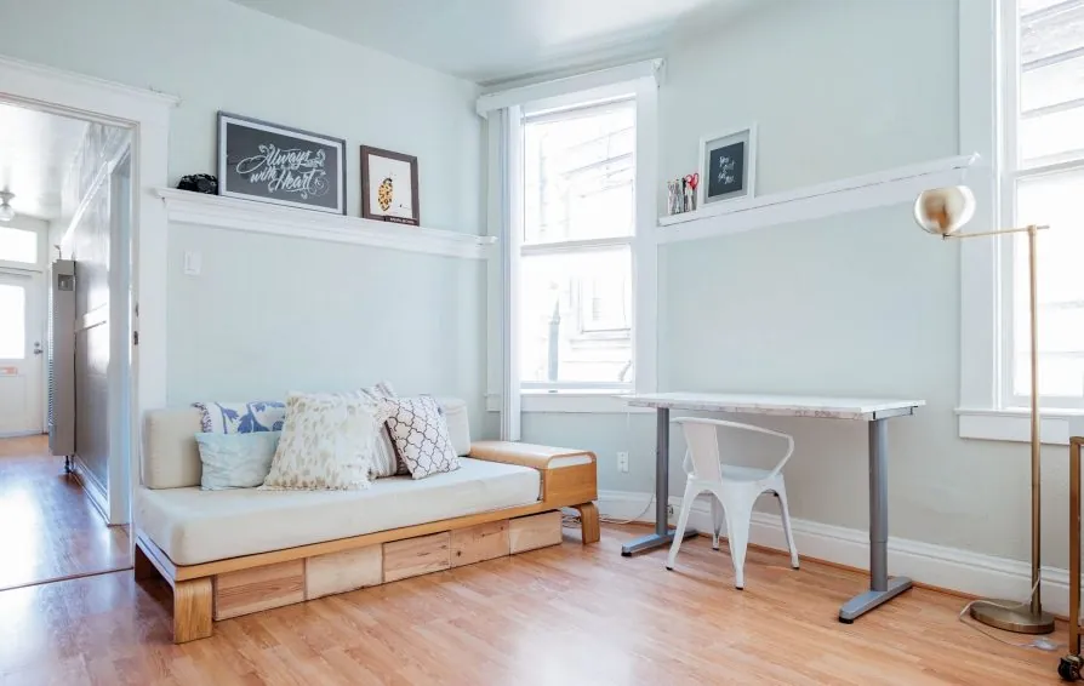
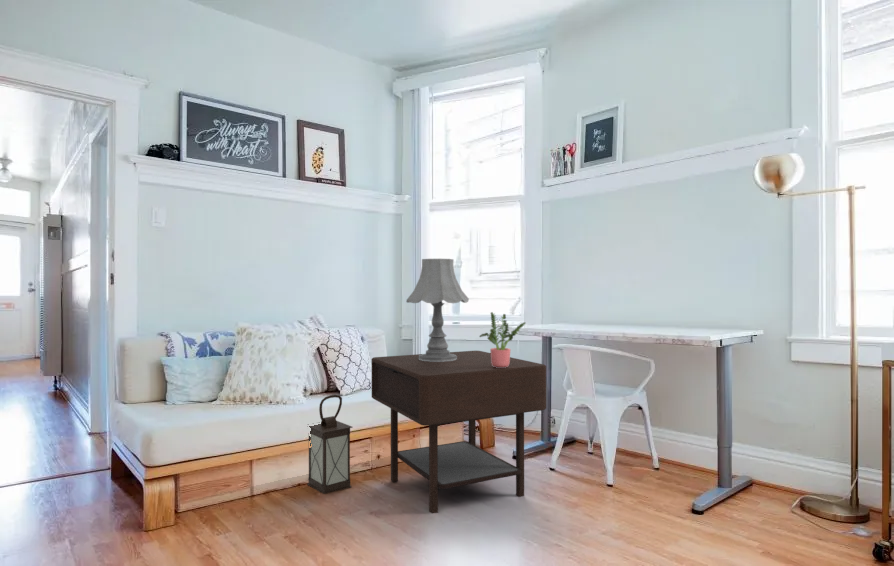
+ lantern (329, 439)
+ potted plant (500, 337)
+ table lamp (436, 308)
+ side table (454, 422)
